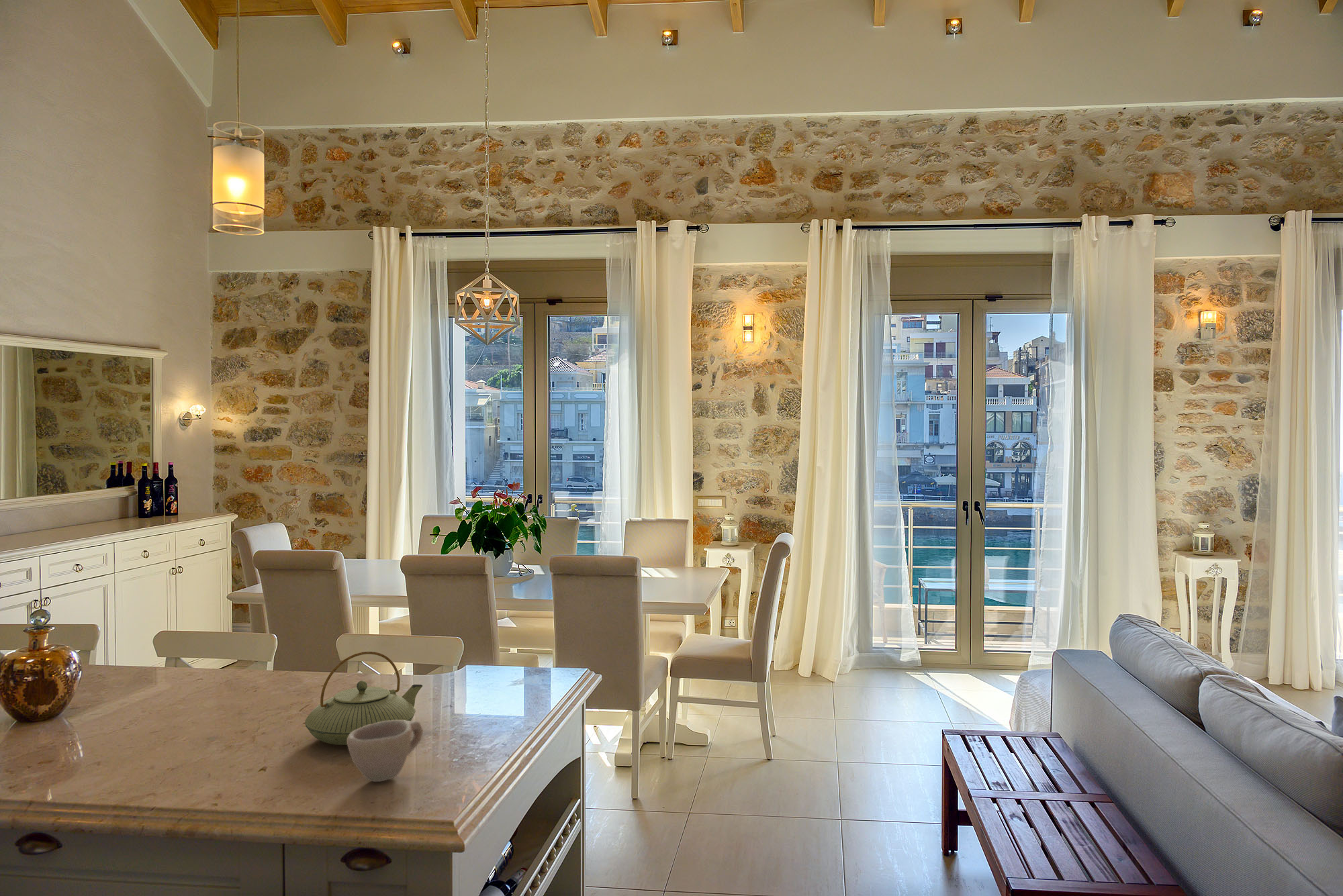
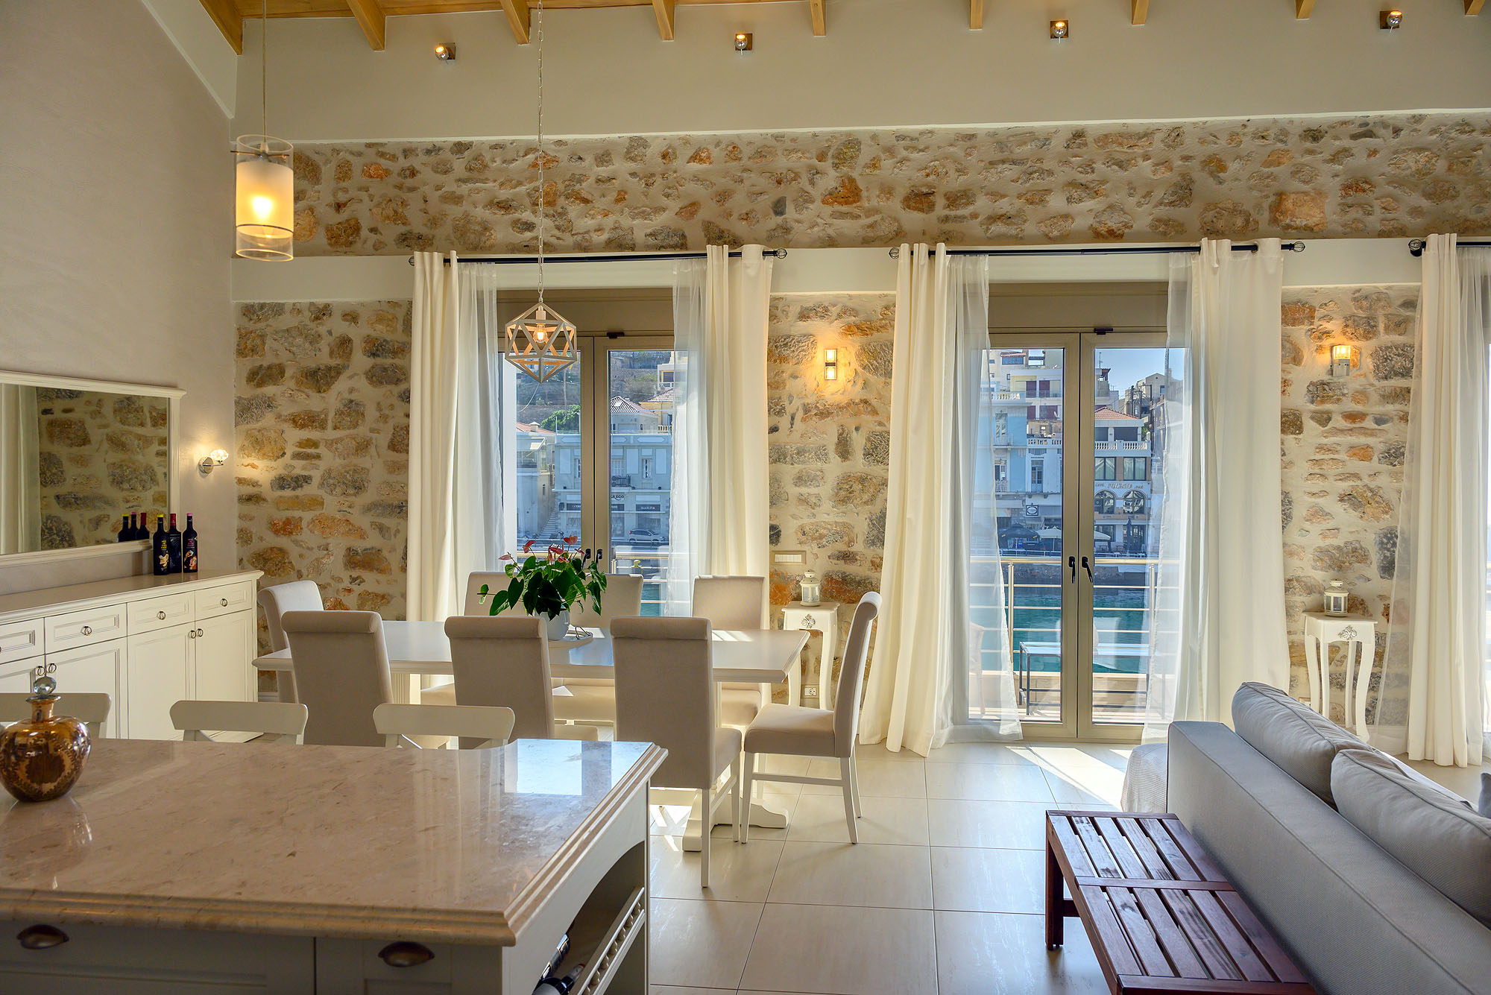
- cup (387, 750)
- teapot (368, 692)
